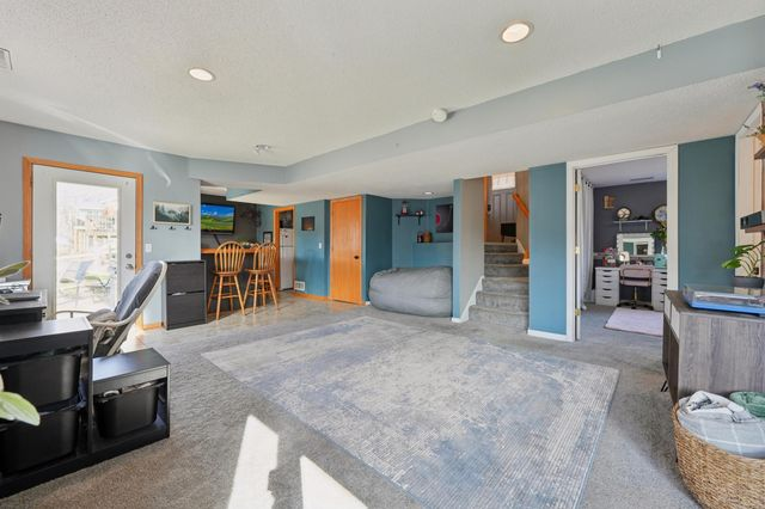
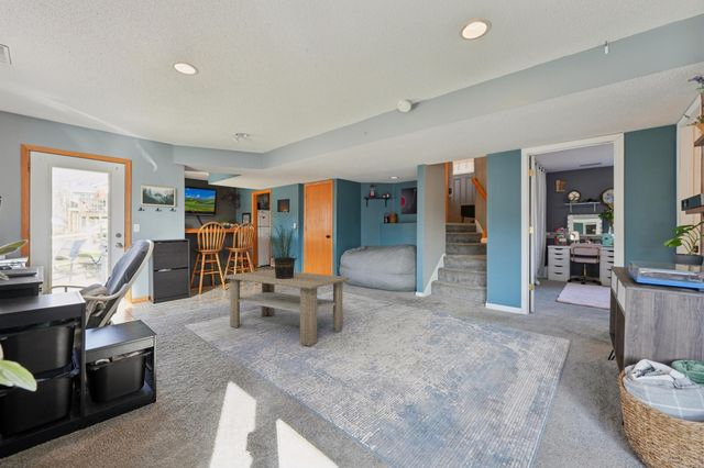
+ coffee table (285, 302)
+ potted plant (283, 248)
